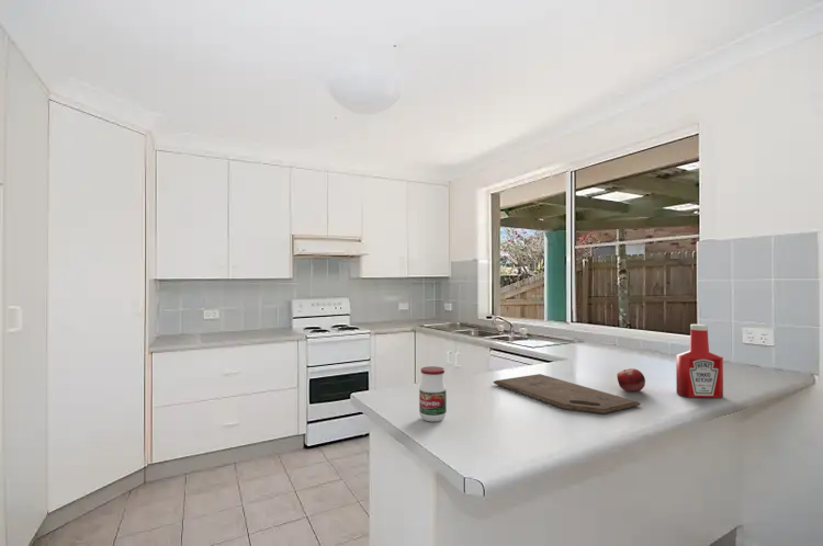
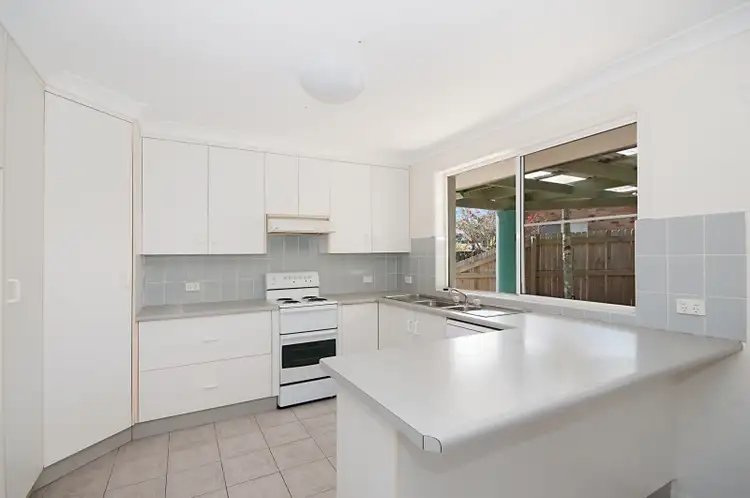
- jar (432, 394)
- fruit (630, 378)
- cutting board (560, 391)
- soap bottle (699, 360)
